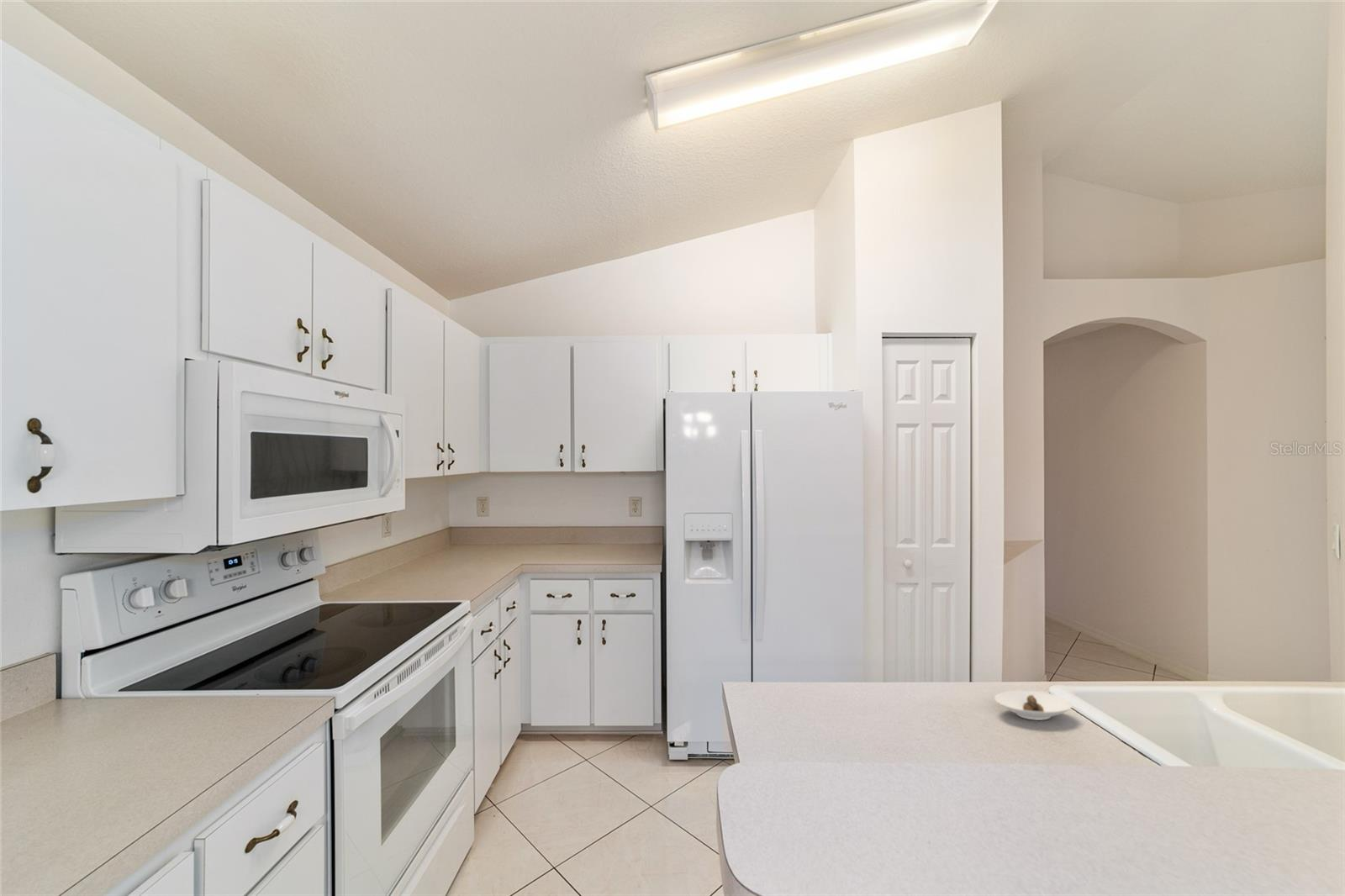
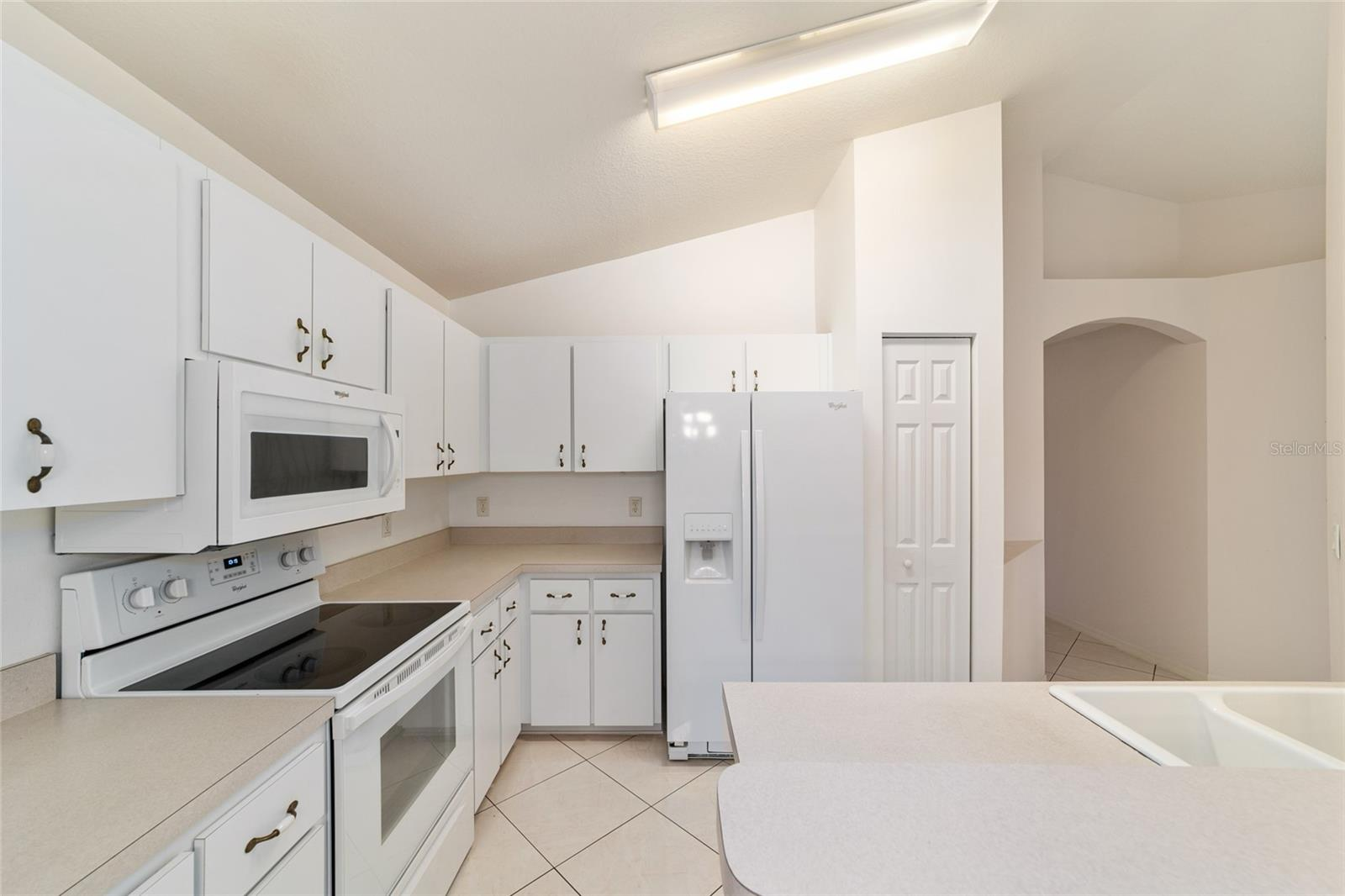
- saucer (1033, 706)
